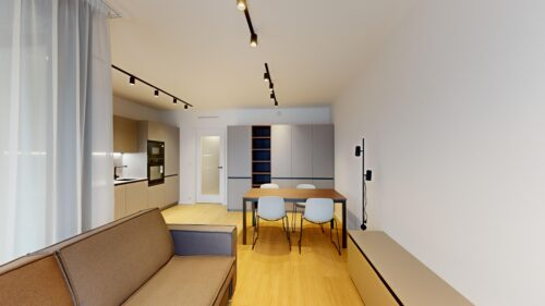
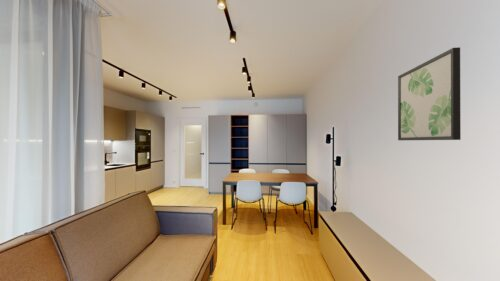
+ wall art (423, 102)
